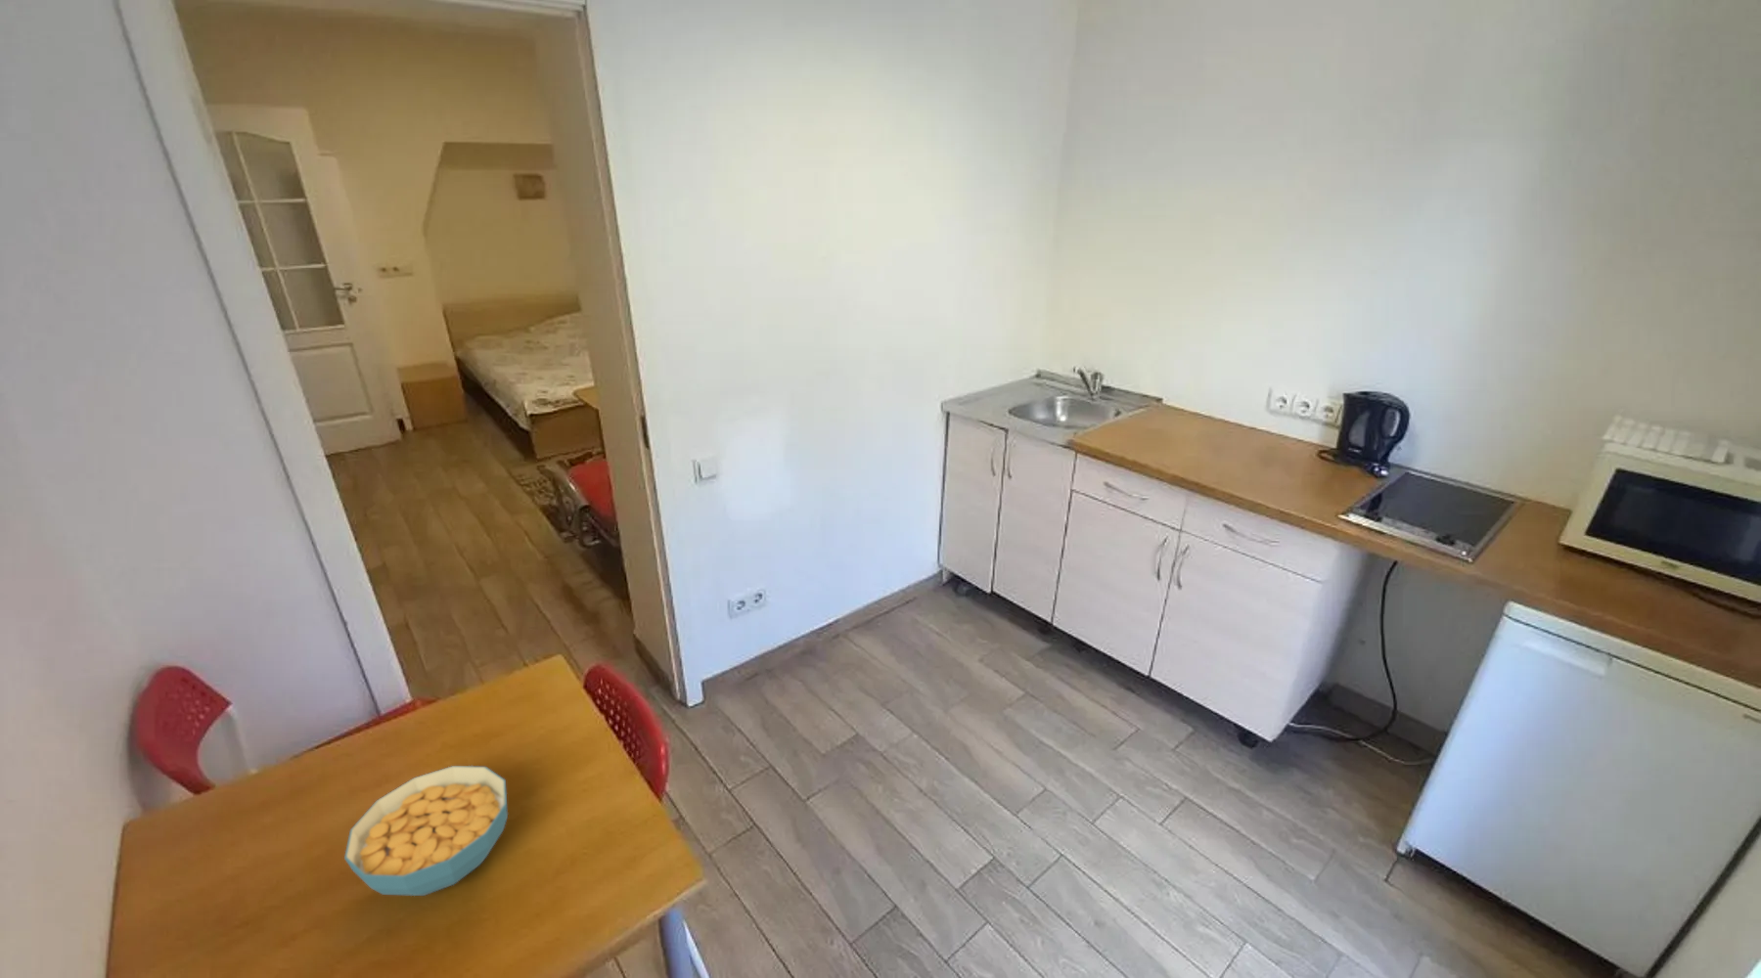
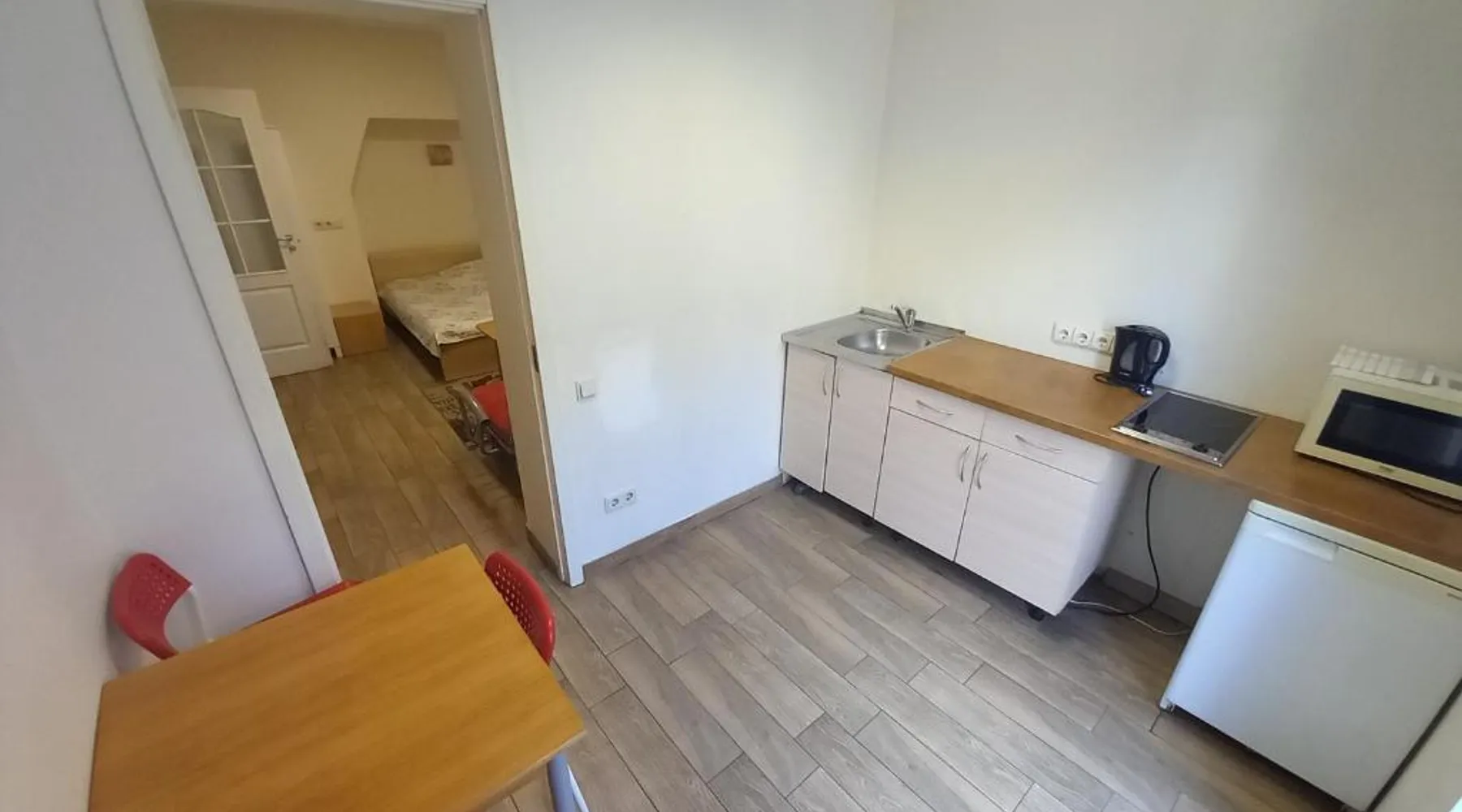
- cereal bowl (437, 841)
